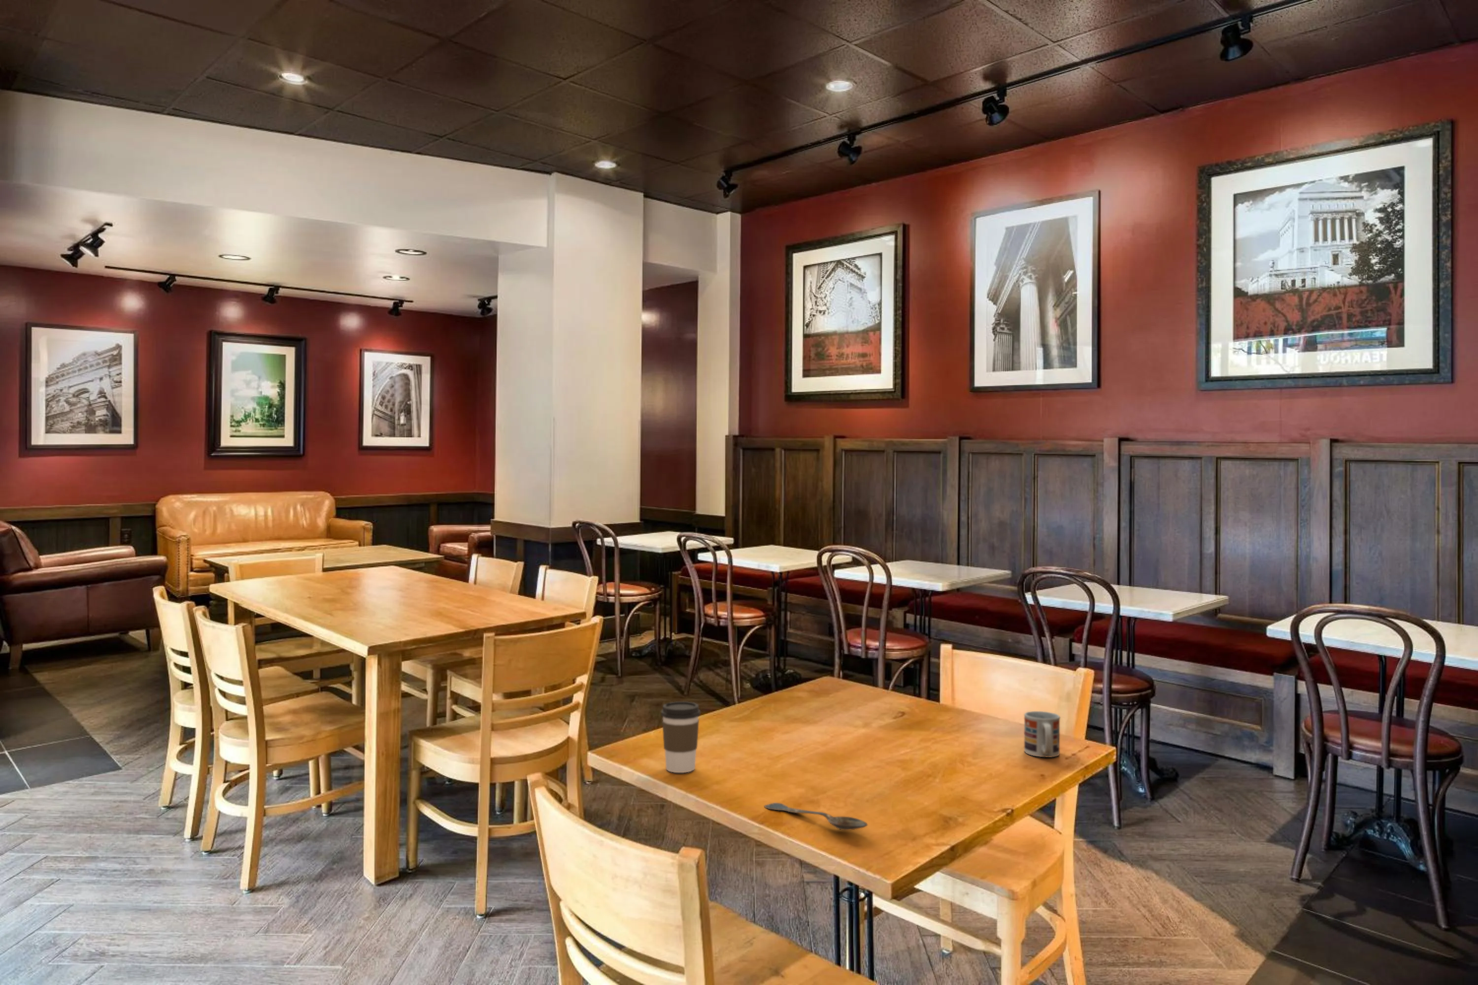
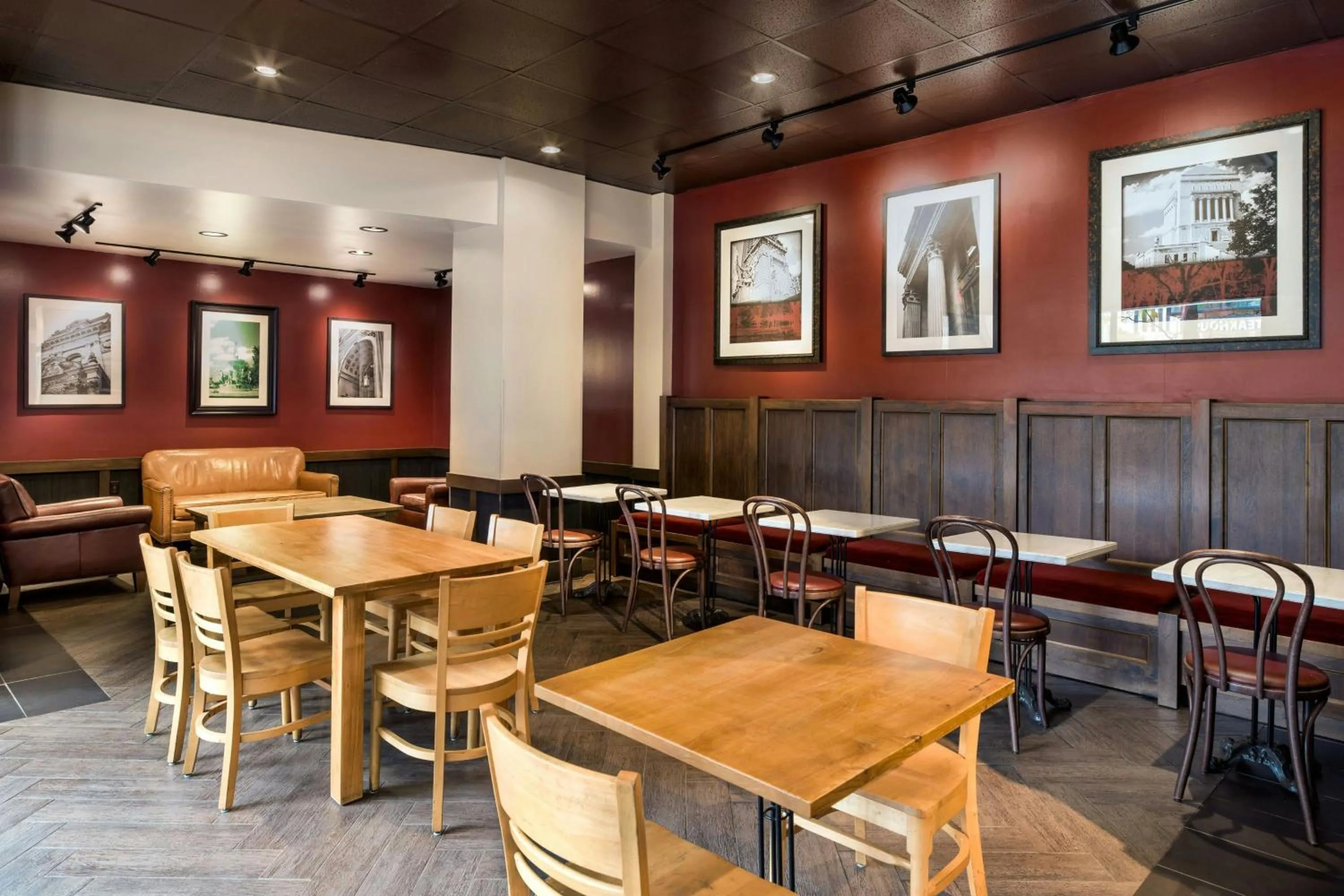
- cup (1044, 735)
- spoon (812, 814)
- coffee cup (681, 737)
